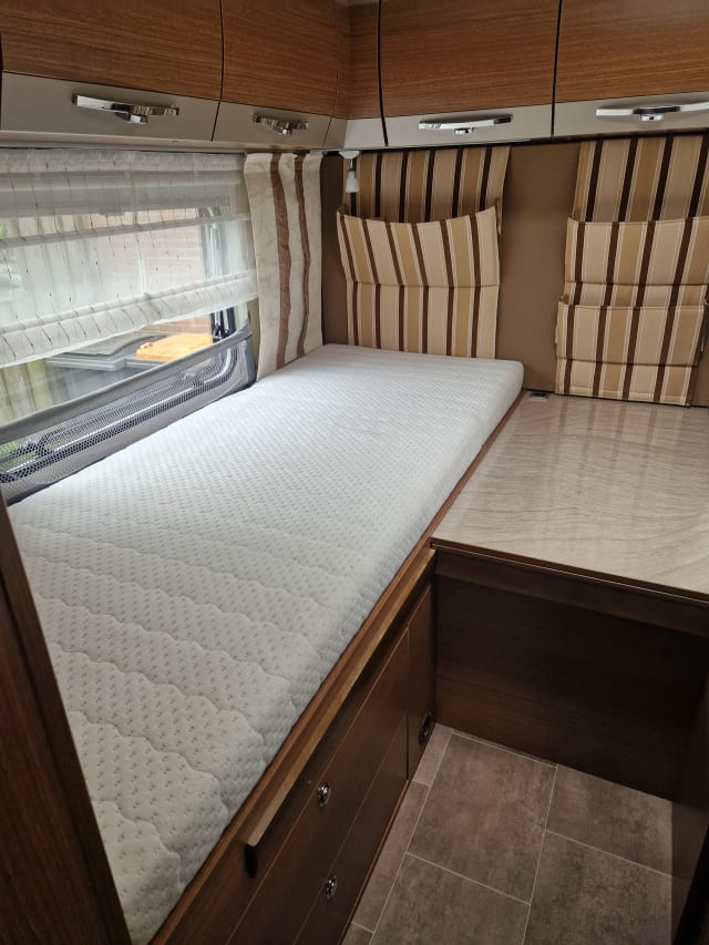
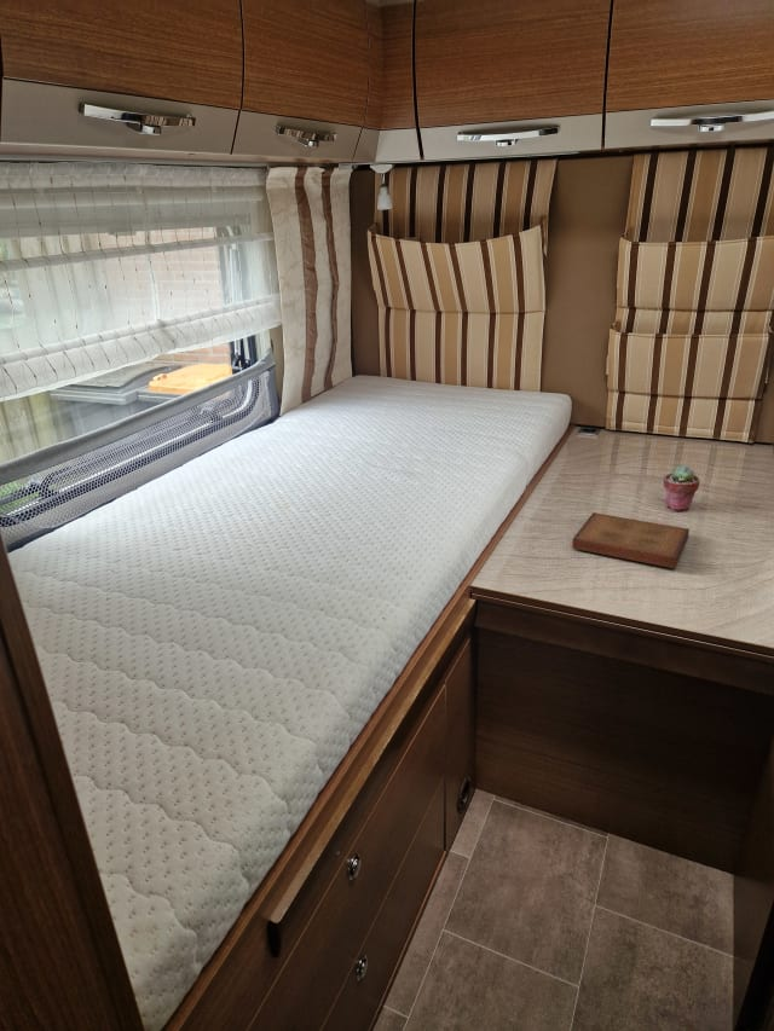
+ book (630, 538)
+ potted succulent (680, 486)
